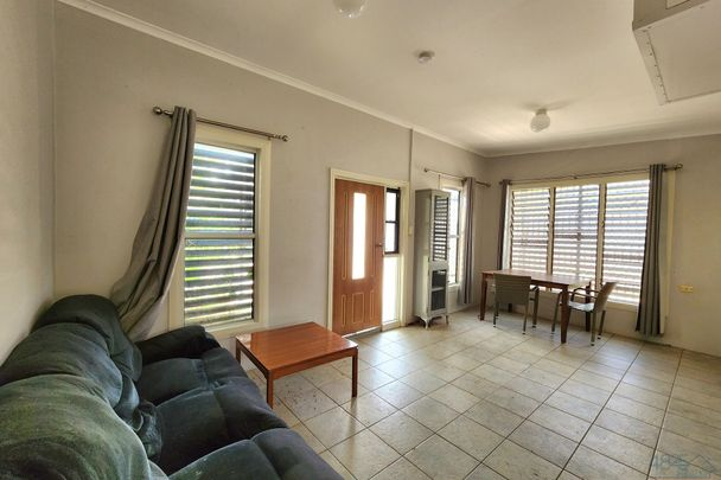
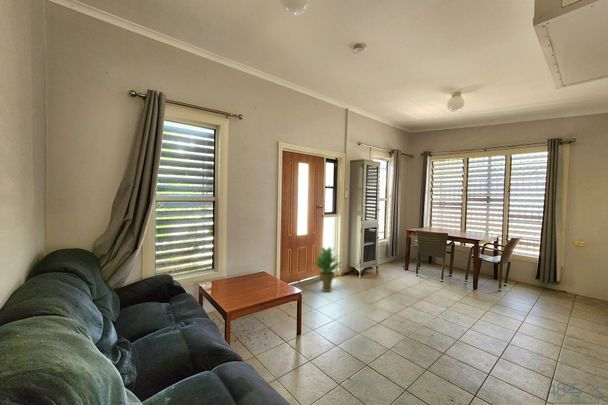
+ potted plant (327, 268)
